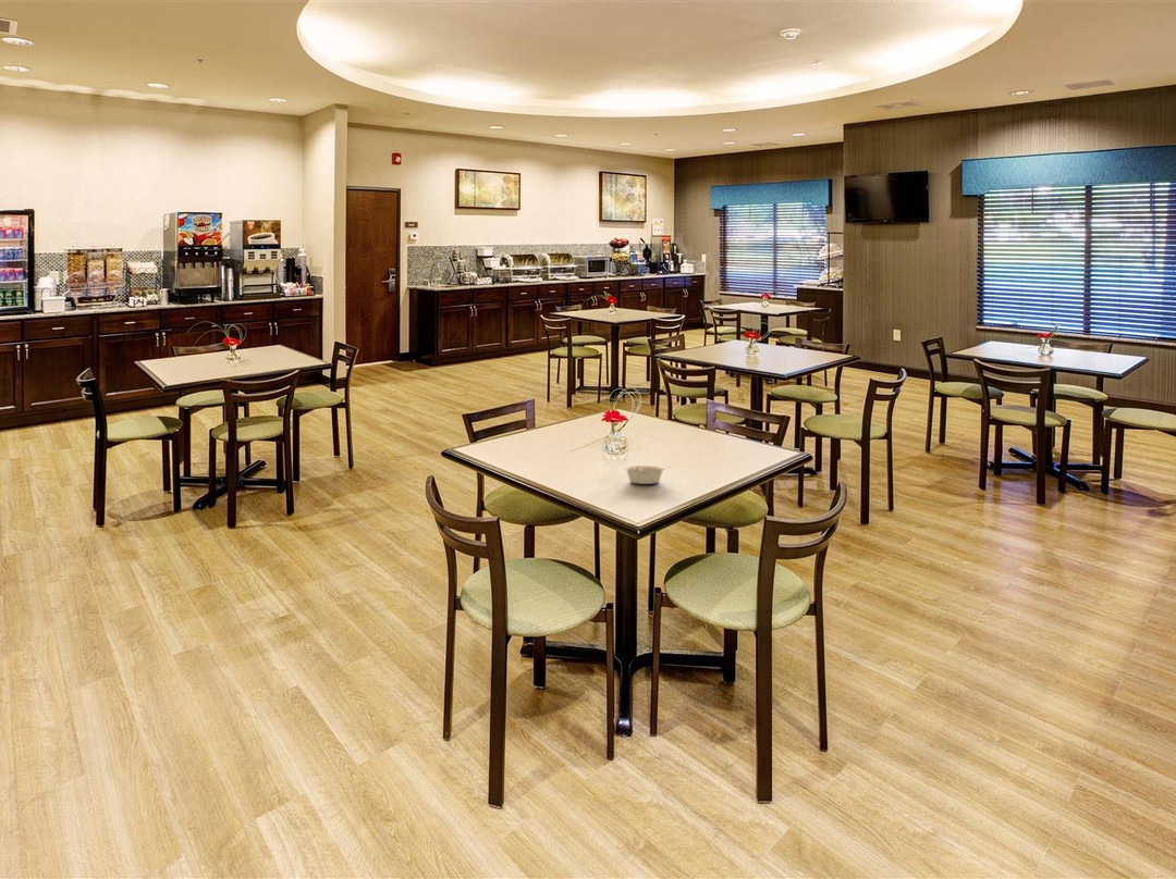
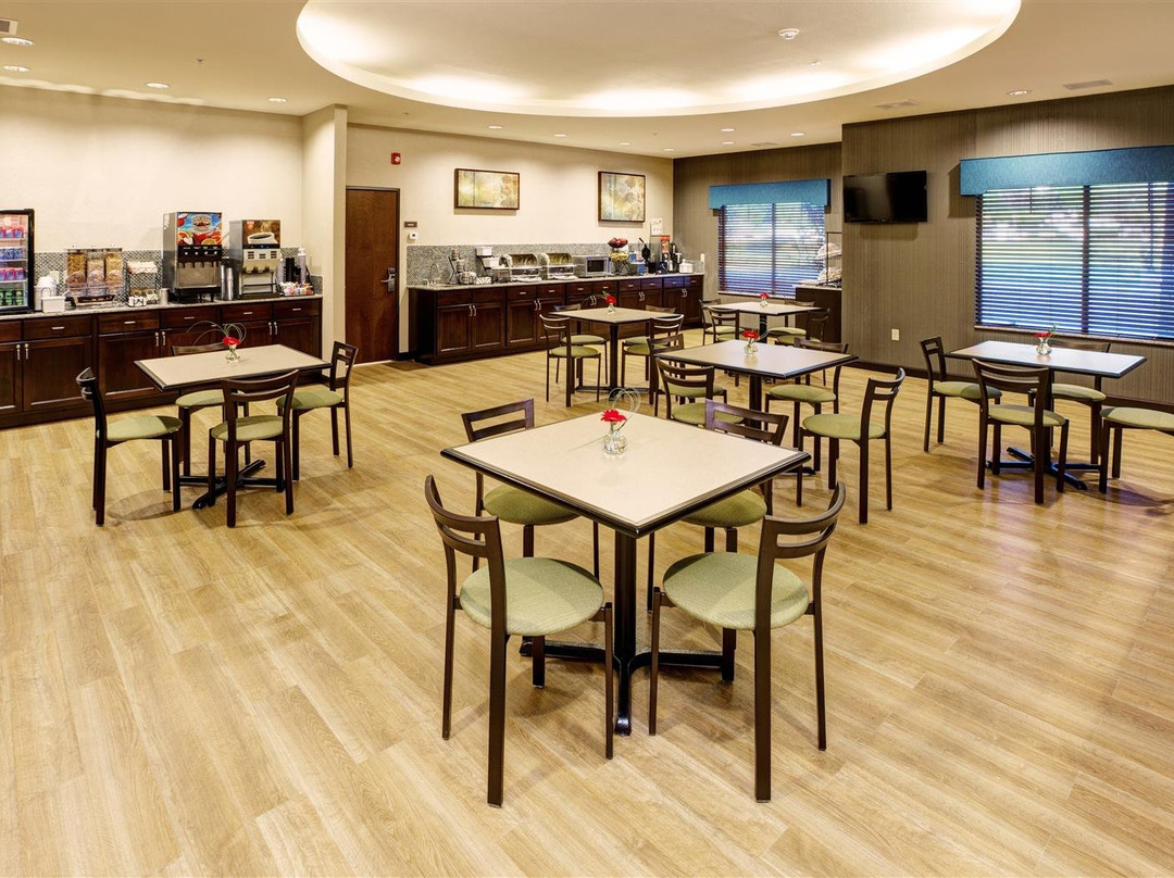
- legume (646, 473)
